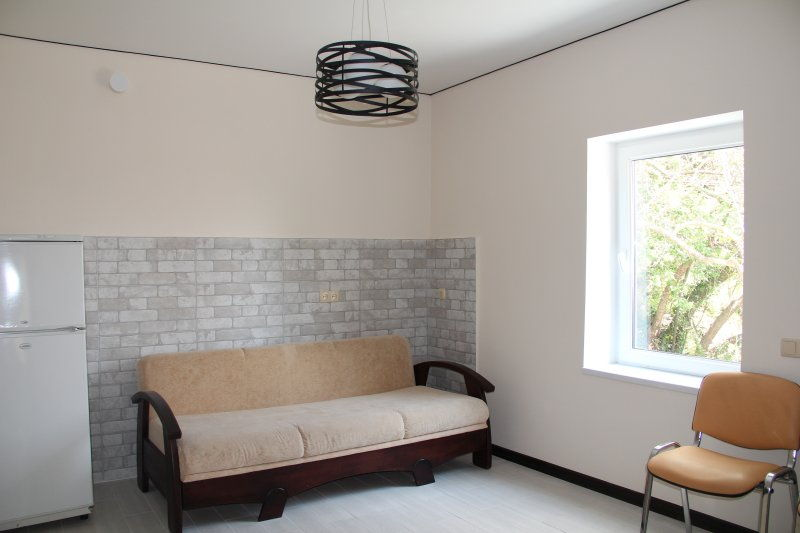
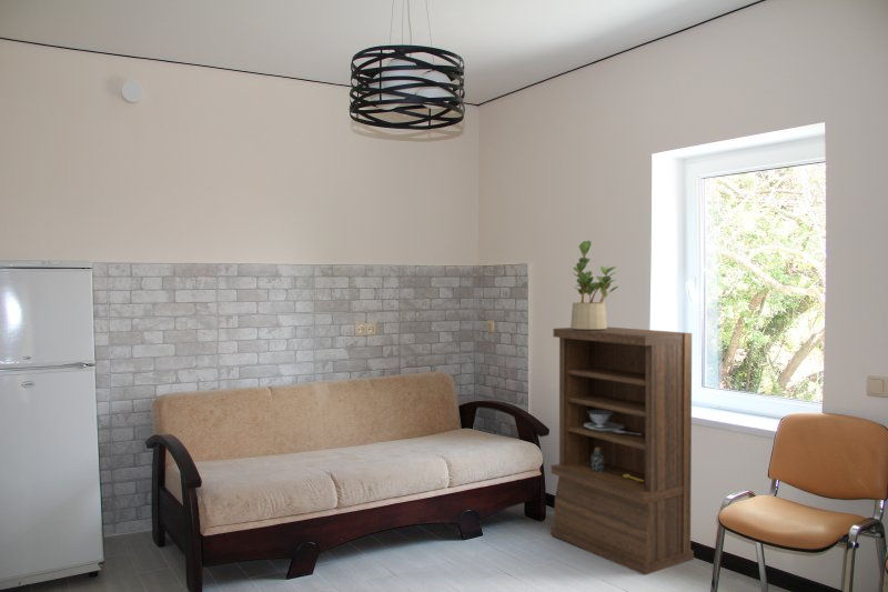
+ potted plant (594, 284)
+ bookshelf (618, 439)
